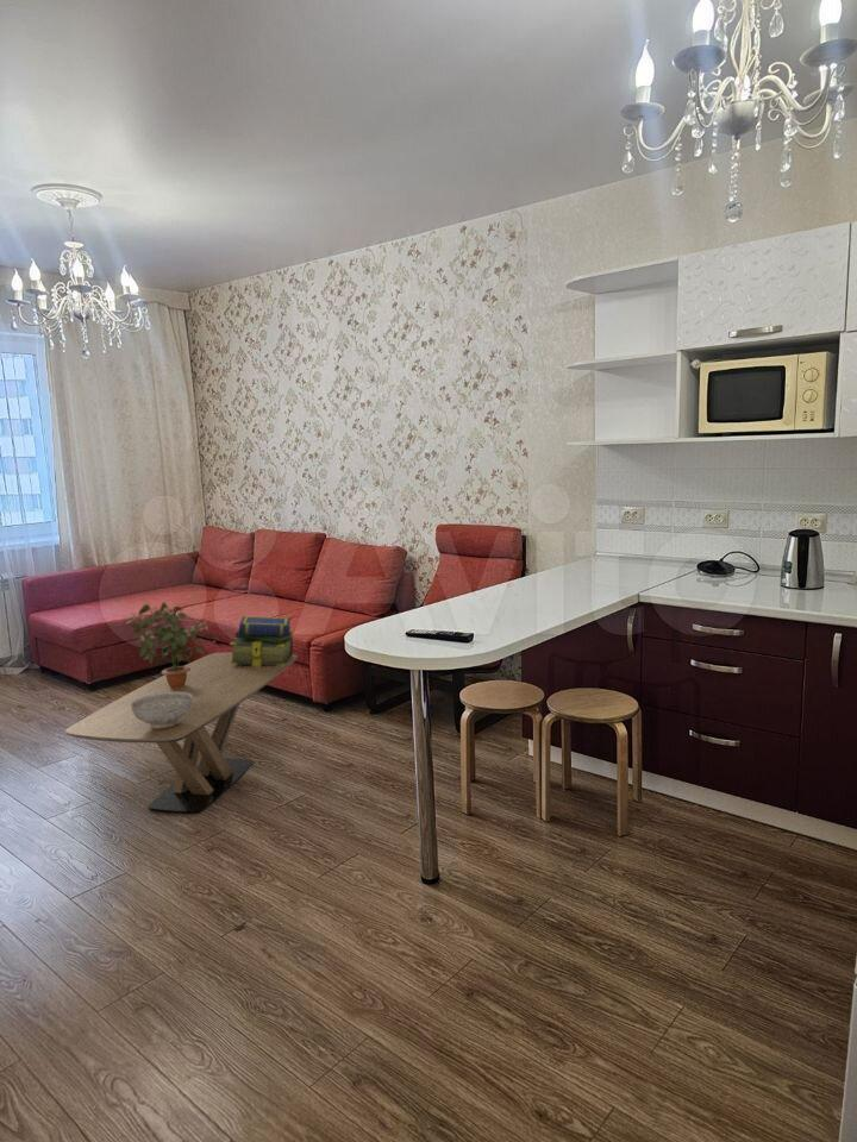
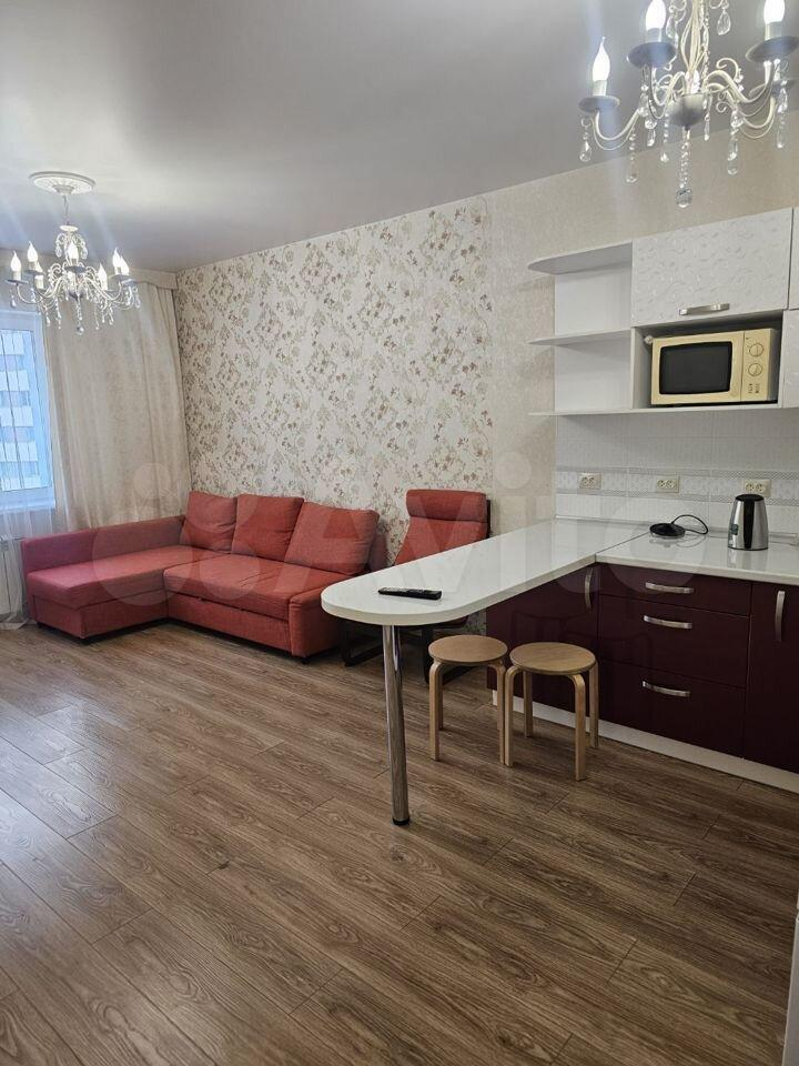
- coffee table (202, 734)
- potted plant (173, 642)
- stack of books (264, 639)
- decorative bowl (163, 710)
